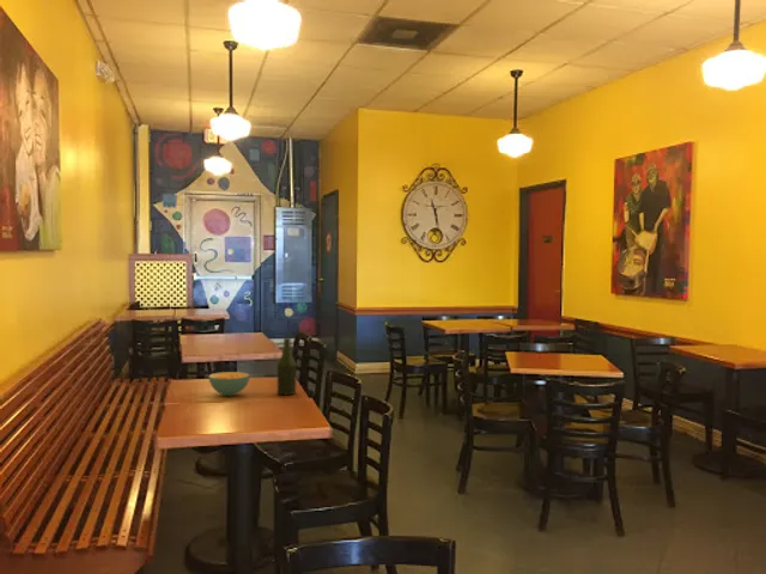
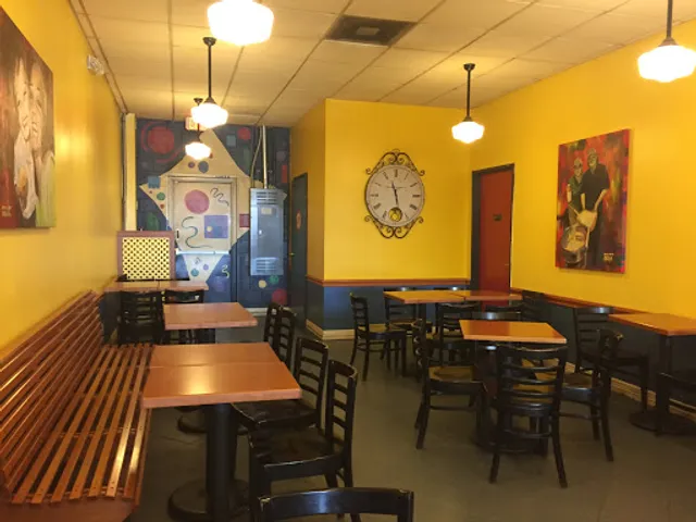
- bottle (286, 366)
- cereal bowl (229, 385)
